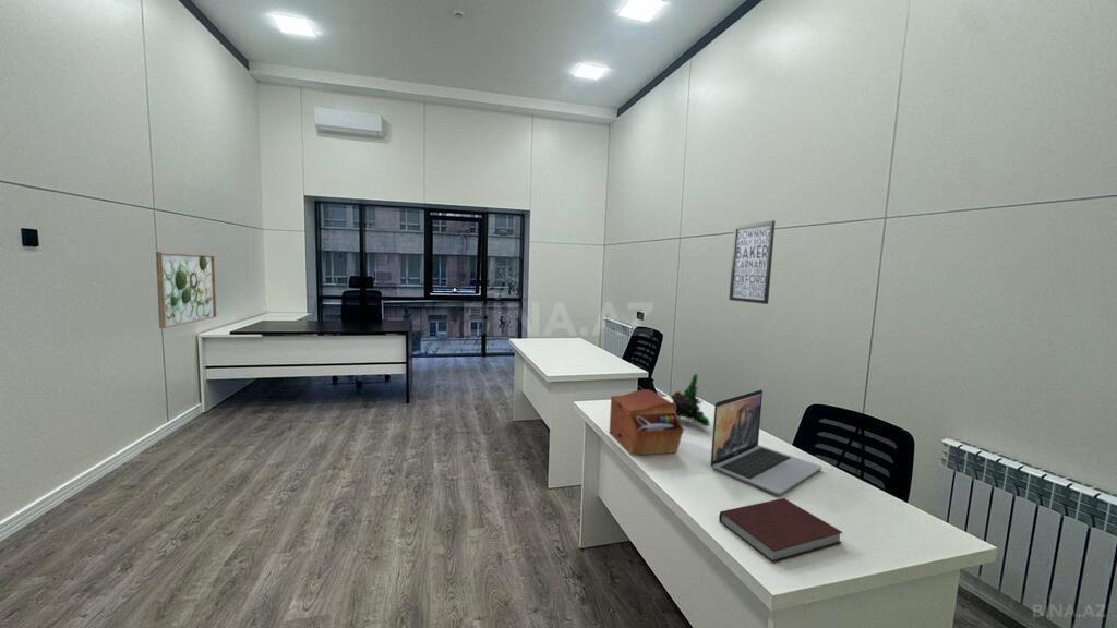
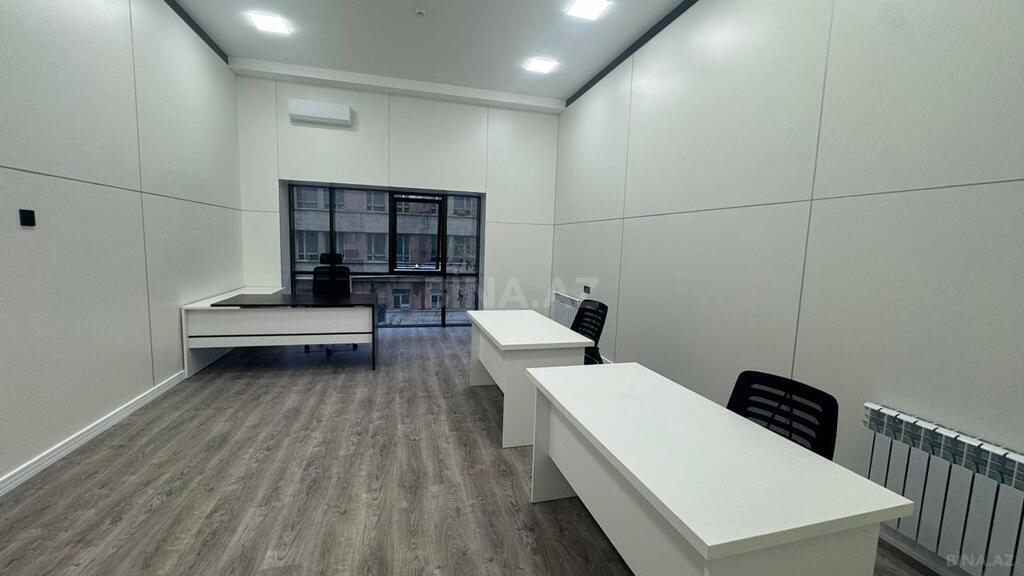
- mineral sample (689, 399)
- wall art (750, 263)
- sewing box (642, 421)
- notebook (778, 526)
- laptop (758, 436)
- wall art (191, 288)
